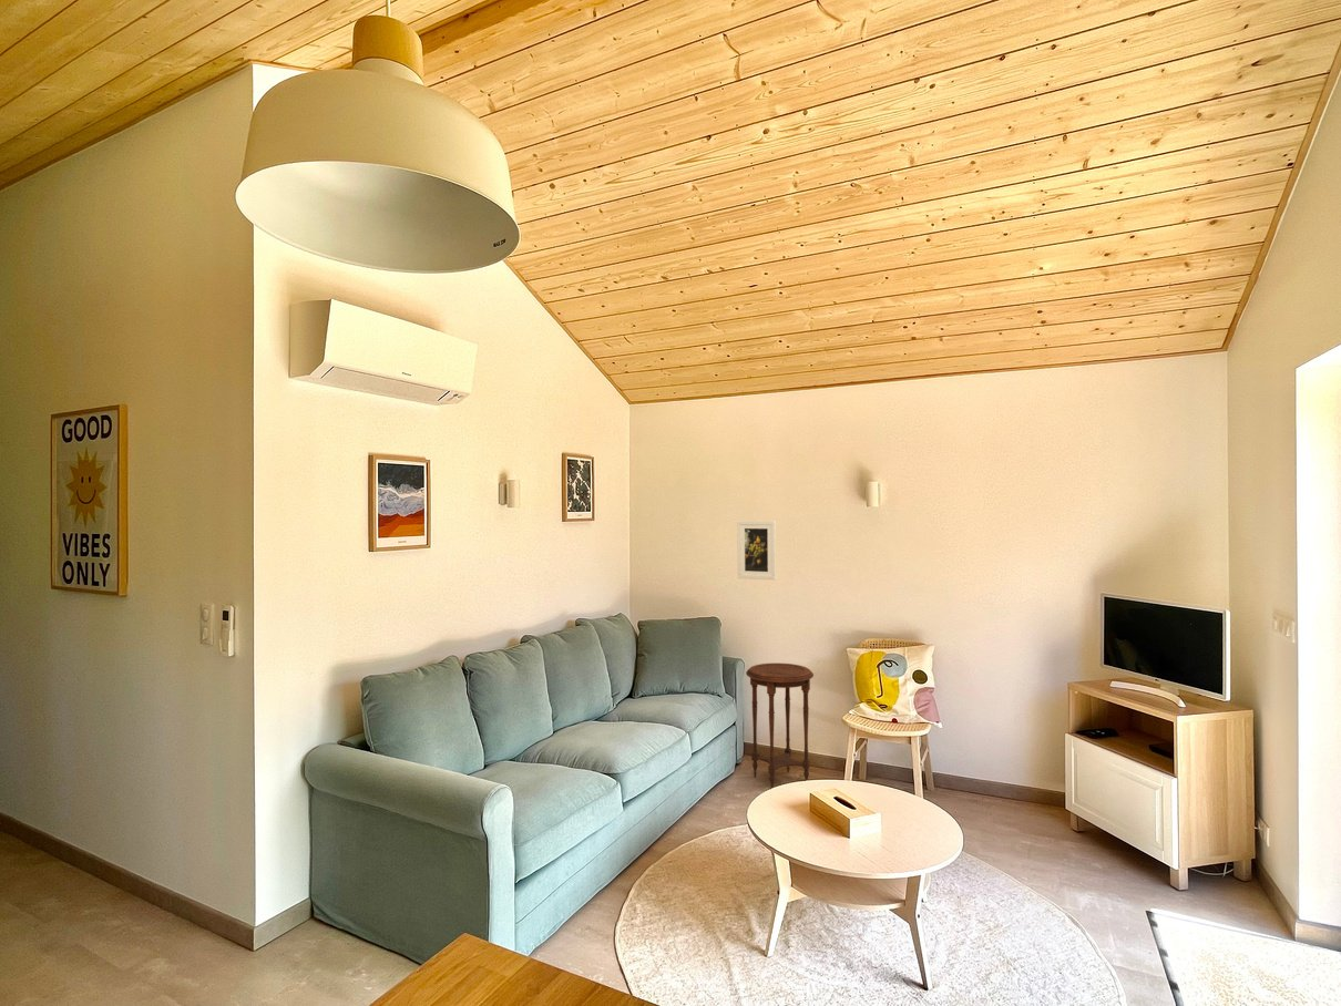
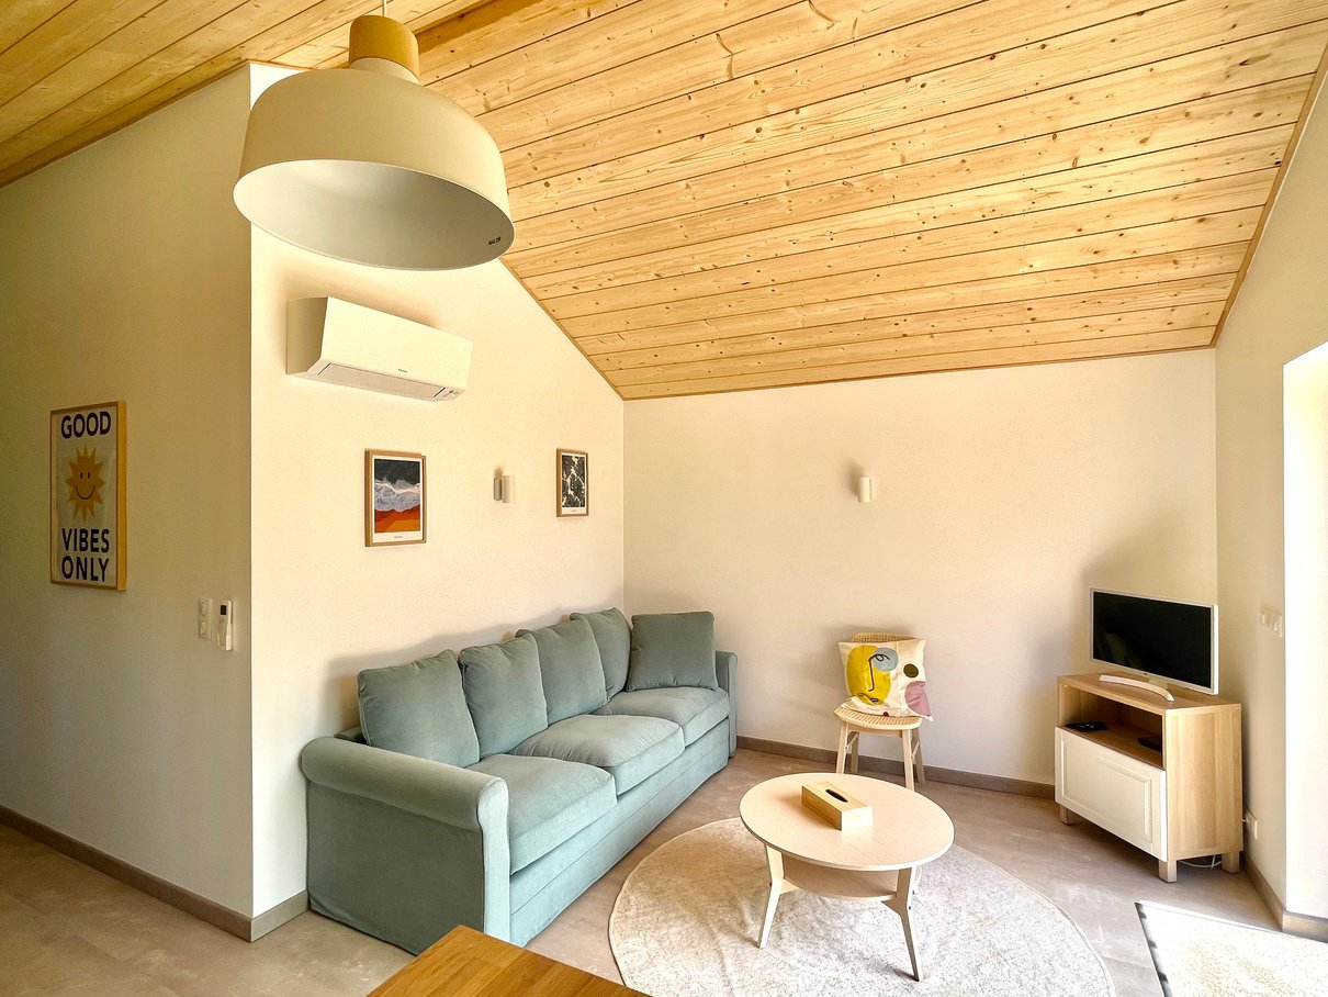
- side table (786, 725)
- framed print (756, 550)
